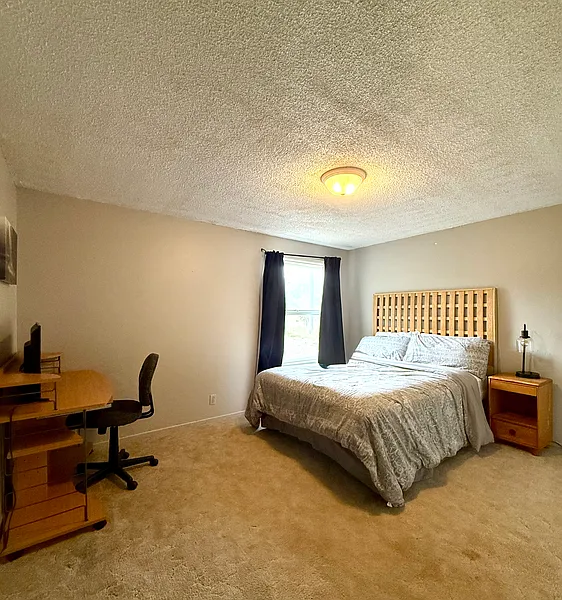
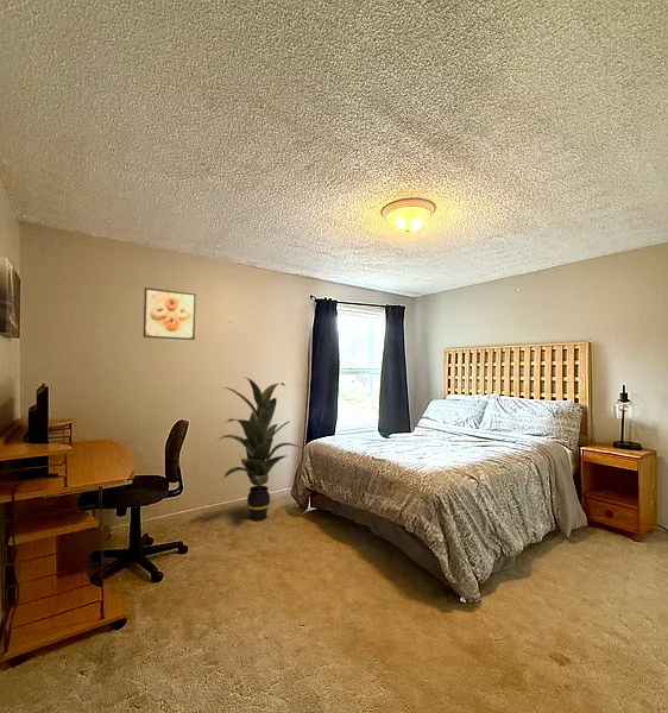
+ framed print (170, 314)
+ indoor plant (253, 446)
